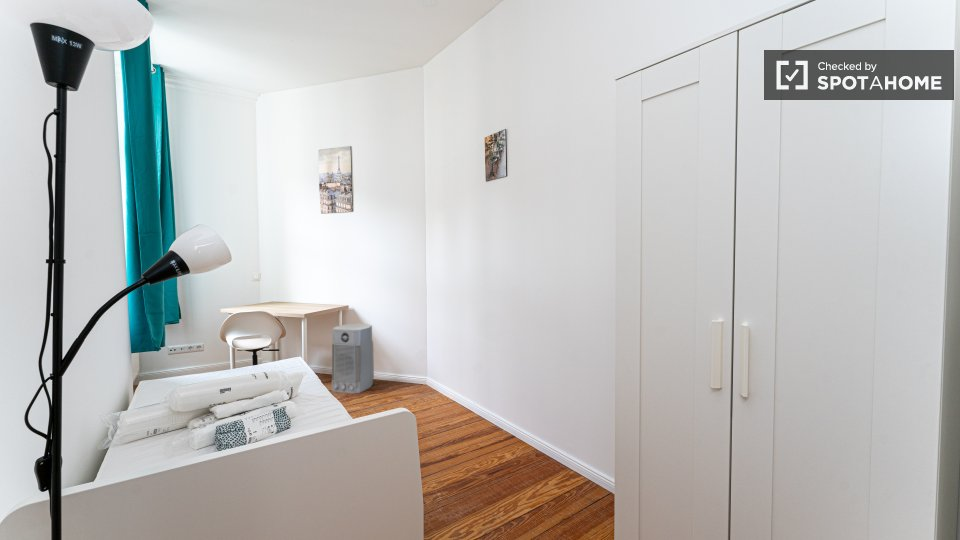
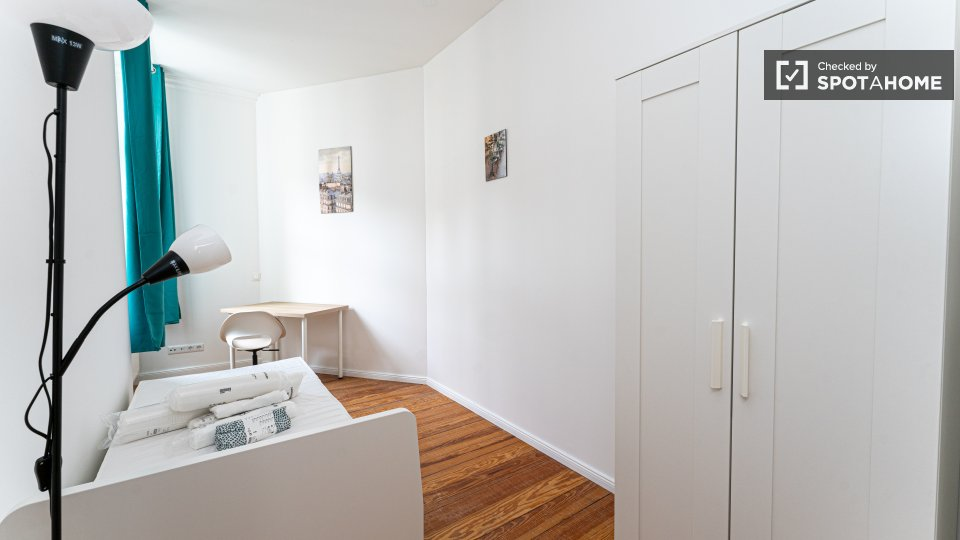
- air purifier (354, 356)
